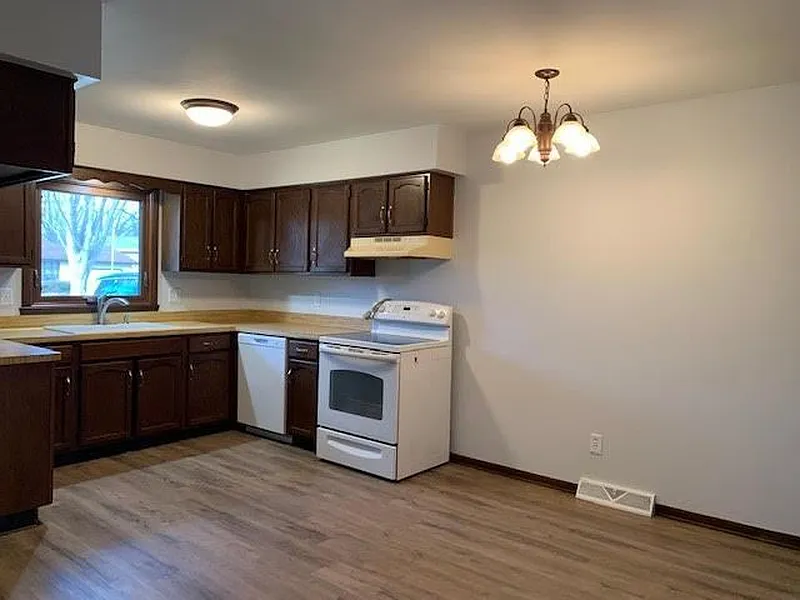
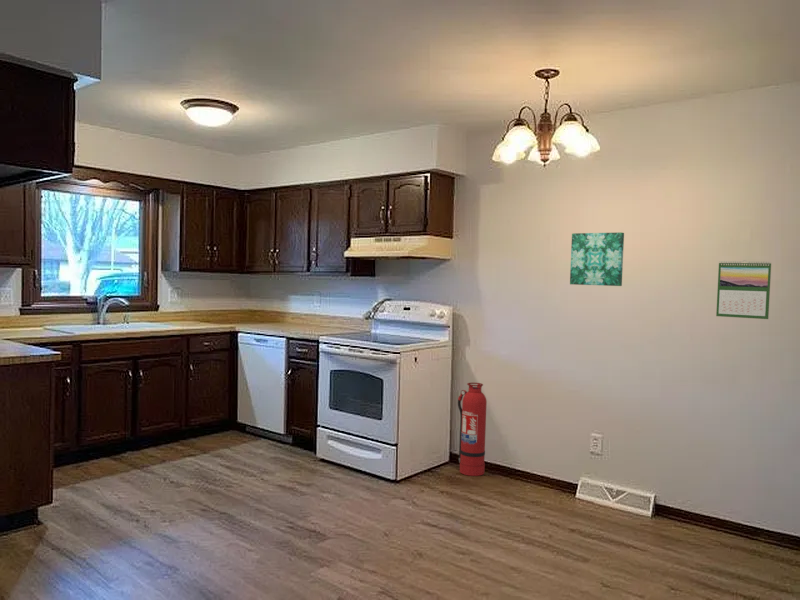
+ fire extinguisher (470, 427)
+ calendar (743, 289)
+ wall art (596, 259)
